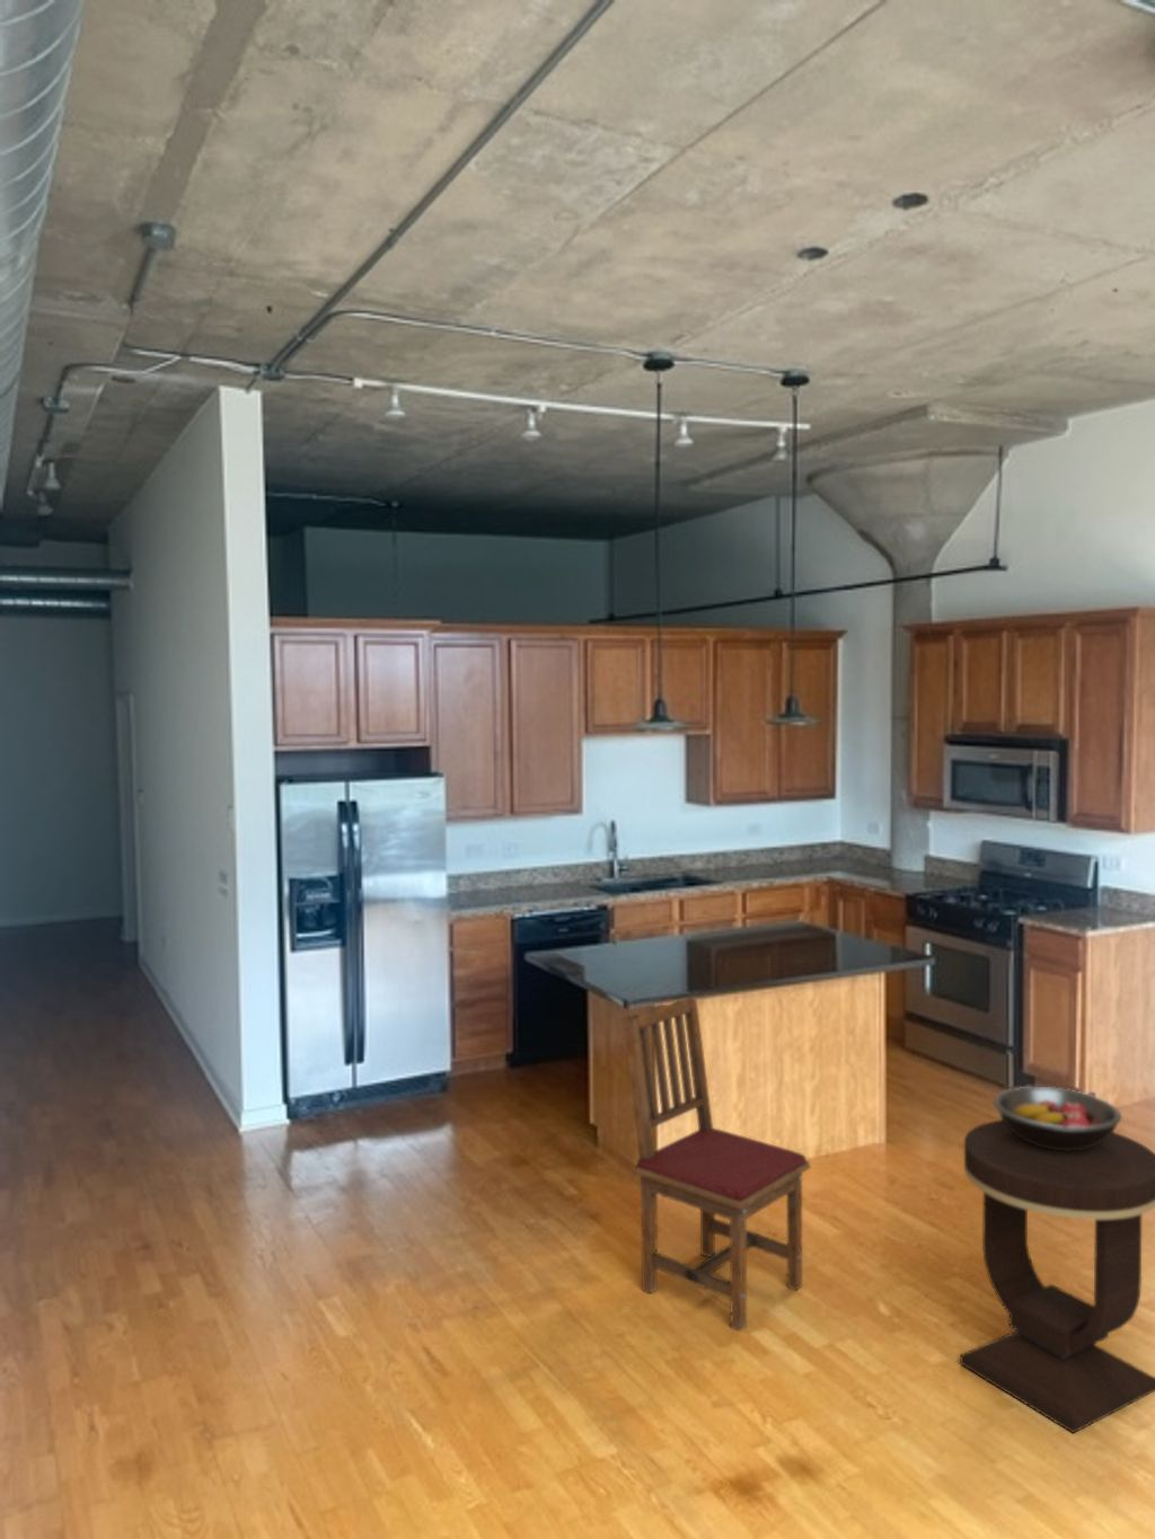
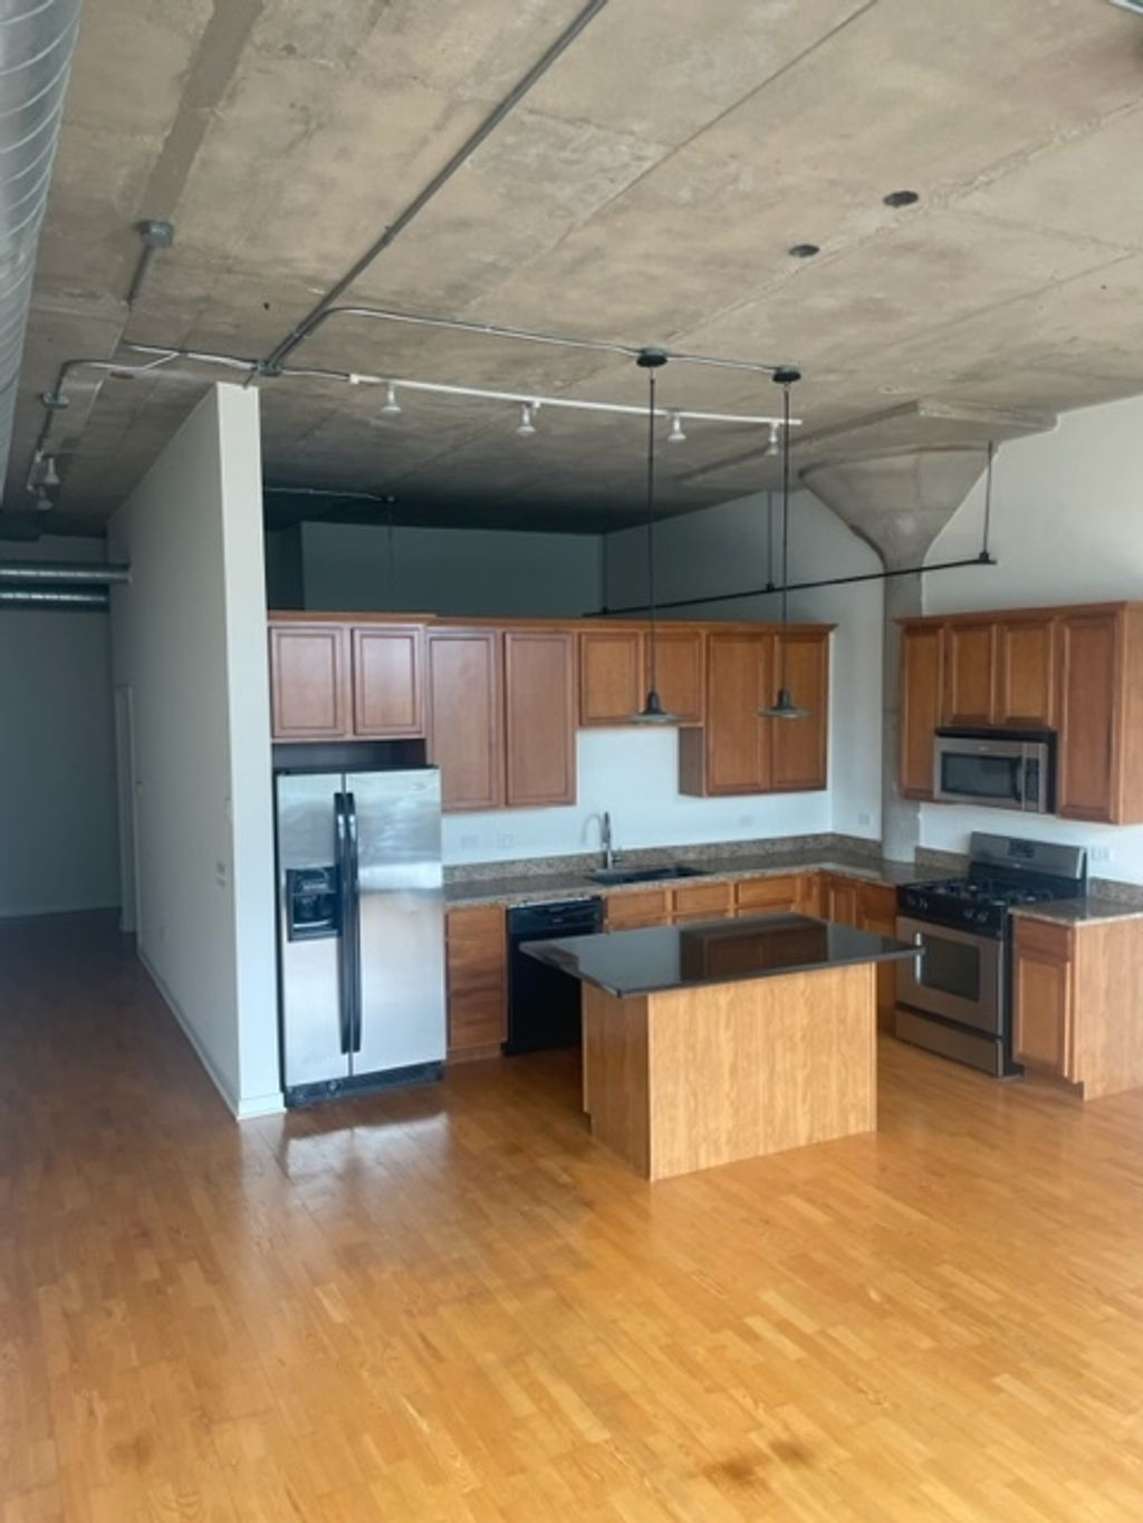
- dining chair (713, 1151)
- side table (1051, 1284)
- fruit bowl (1056, 1118)
